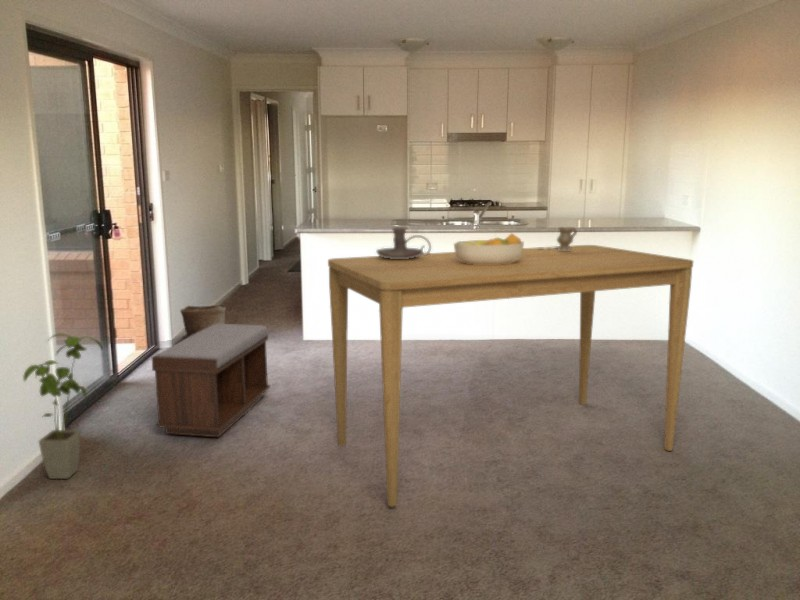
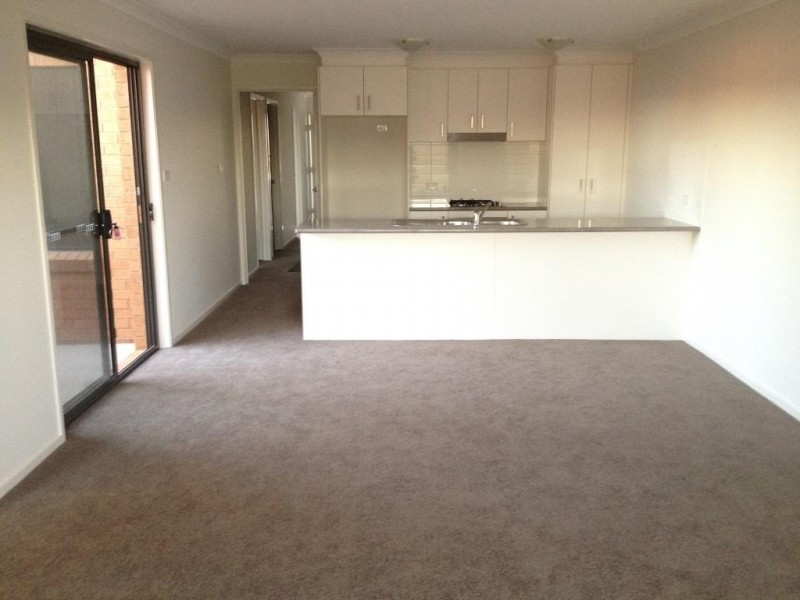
- bench (217, 375)
- dining table (497, 299)
- basket (204, 321)
- candle holder (404, 243)
- fruit bowl (489, 247)
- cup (558, 238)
- house plant (67, 402)
